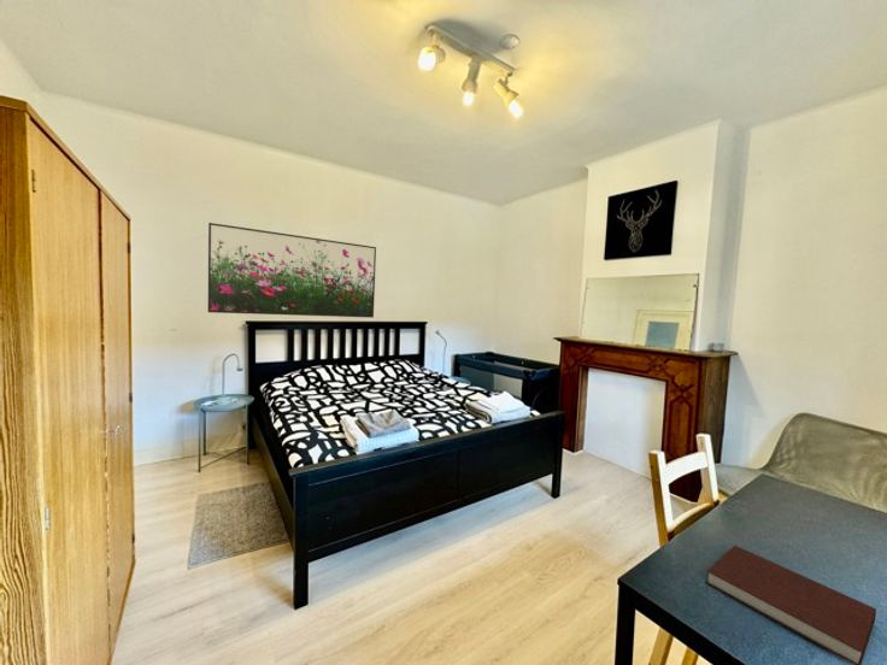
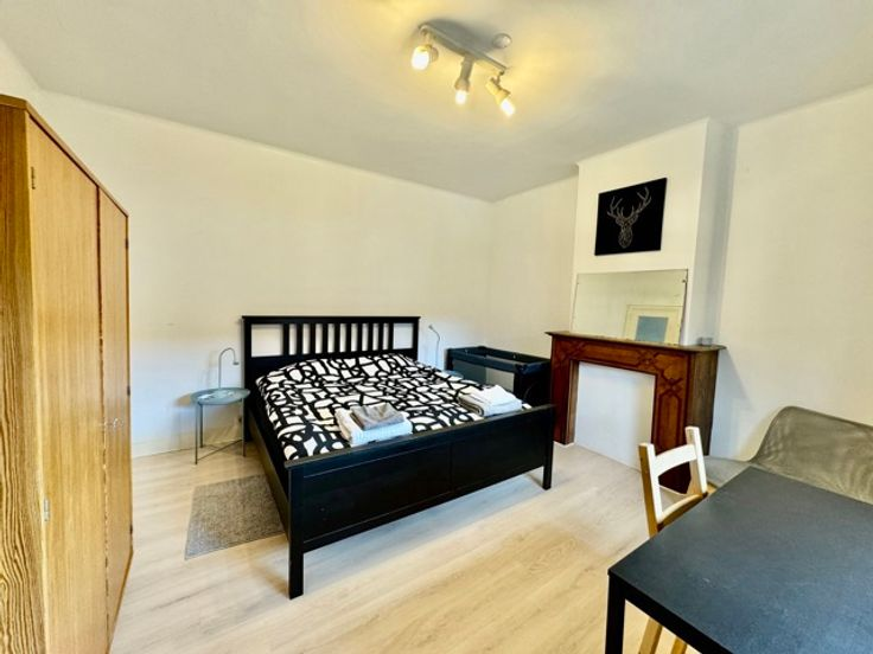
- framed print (301, 276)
- notebook (786, 594)
